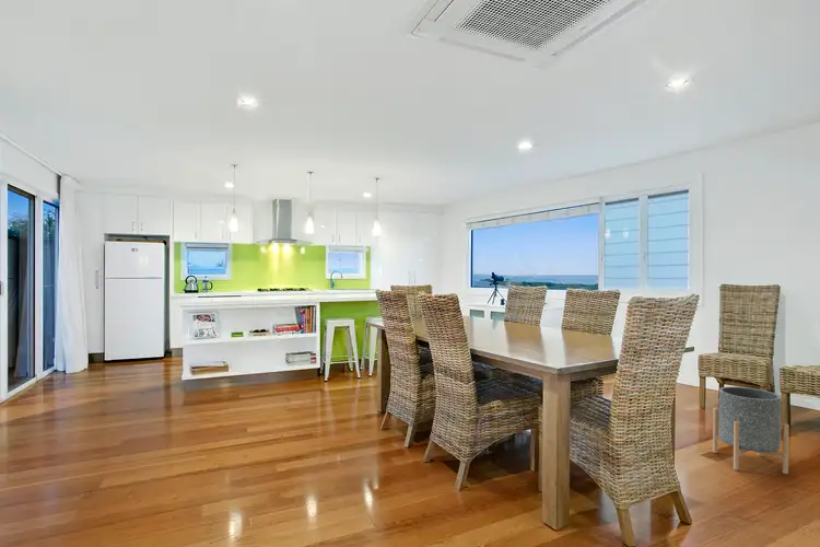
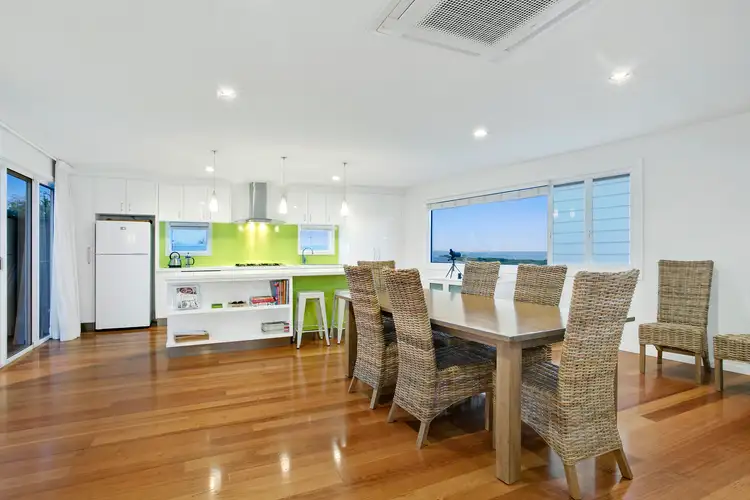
- planter (748, 427)
